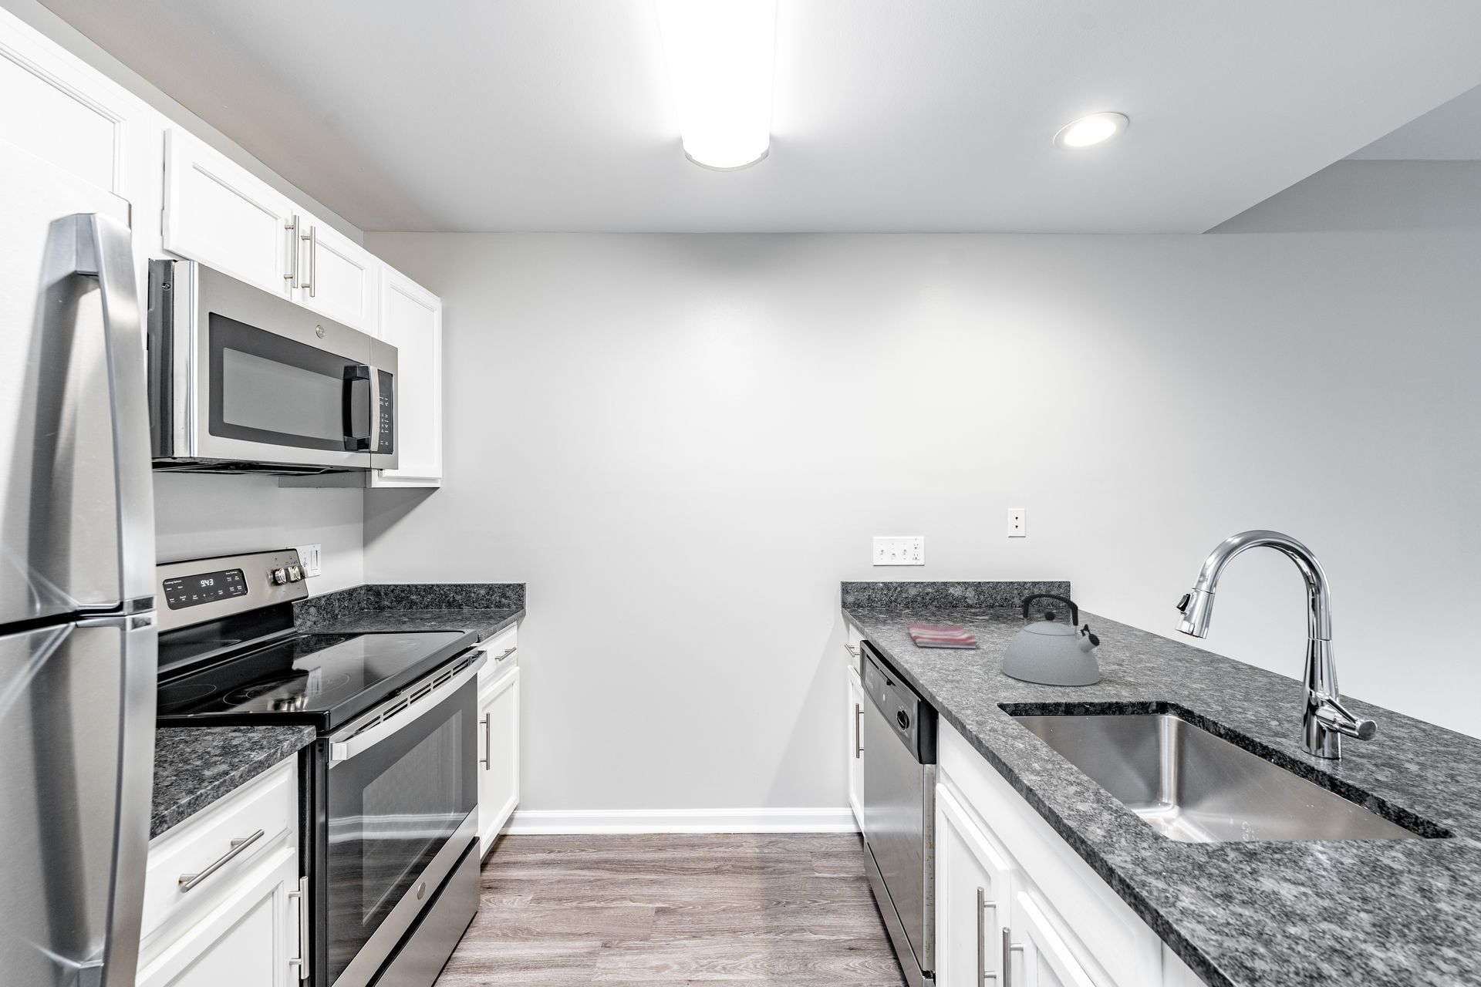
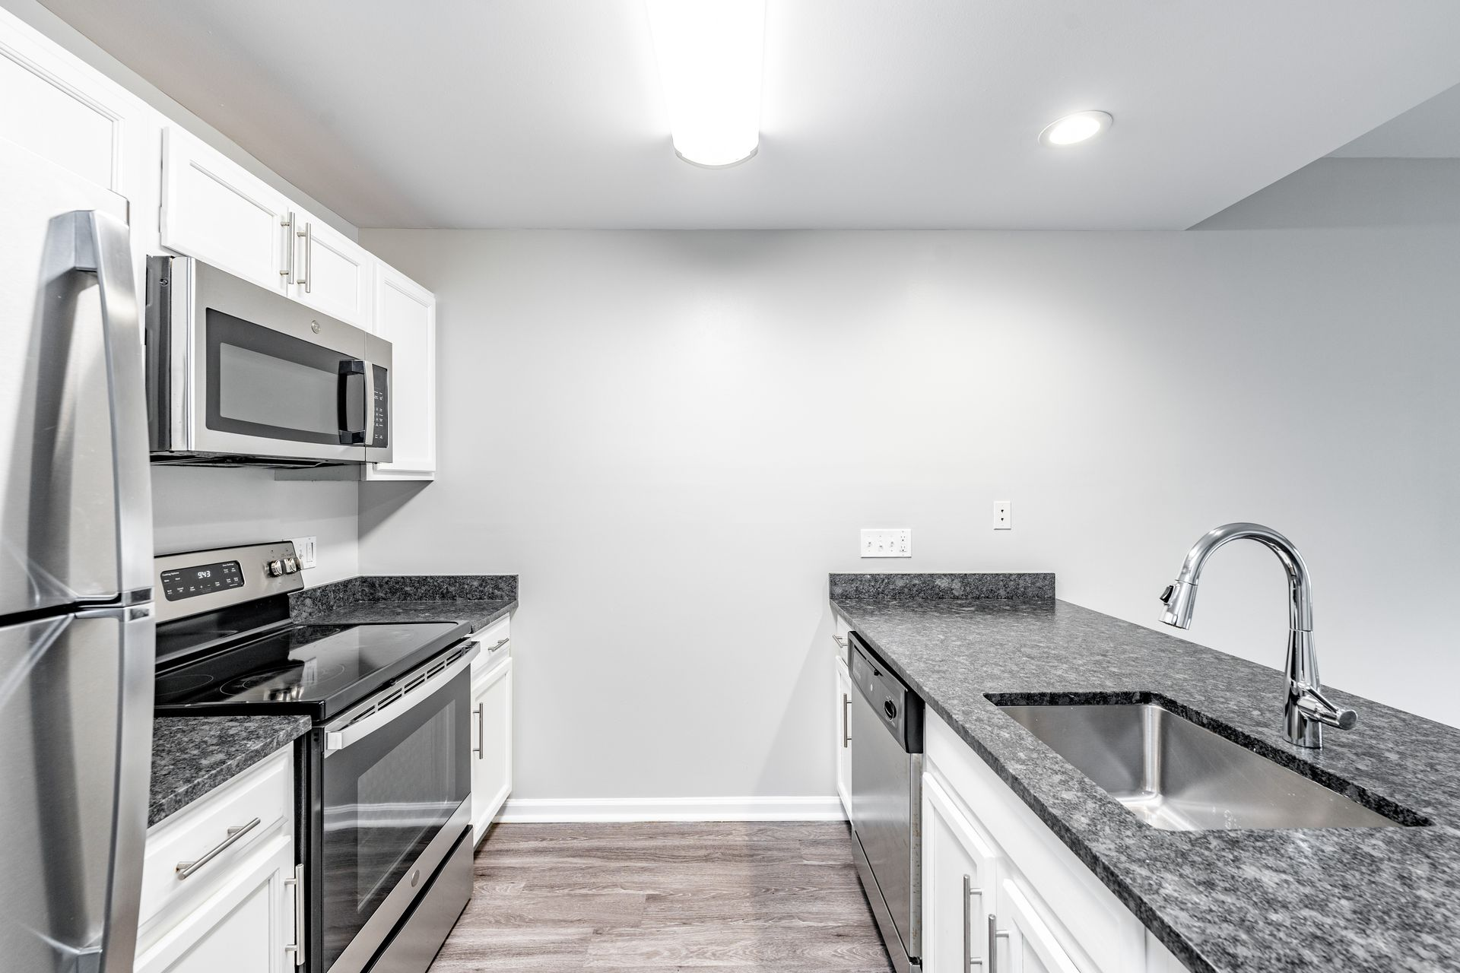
- dish towel (940, 636)
- kettle (1051, 633)
